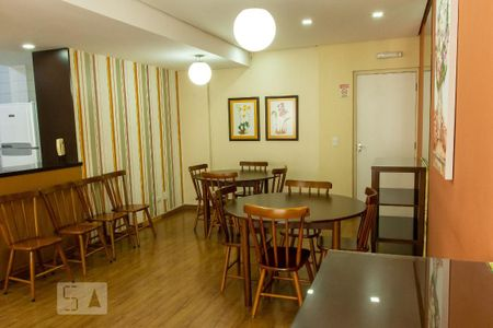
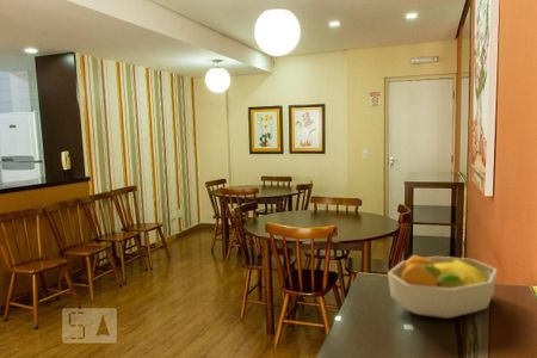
+ fruit bowl (442, 279)
